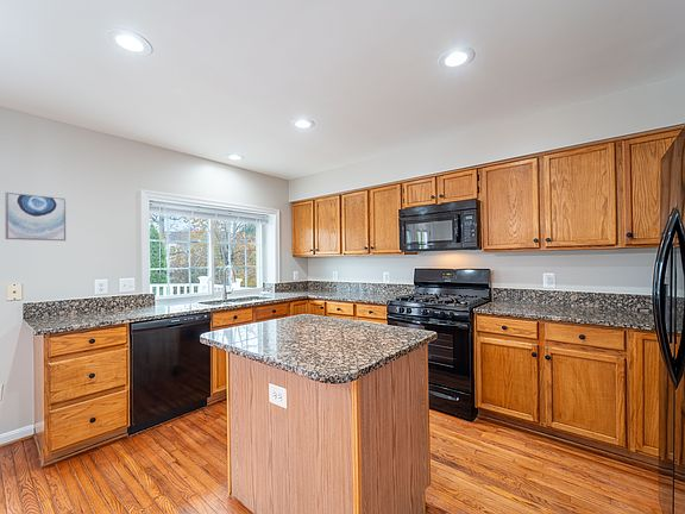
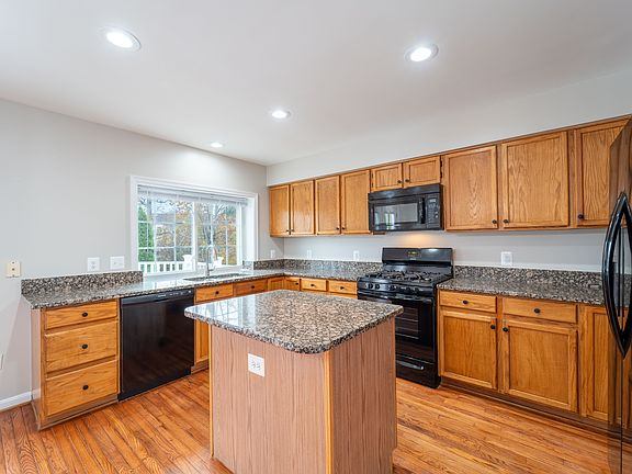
- wall art (37, 218)
